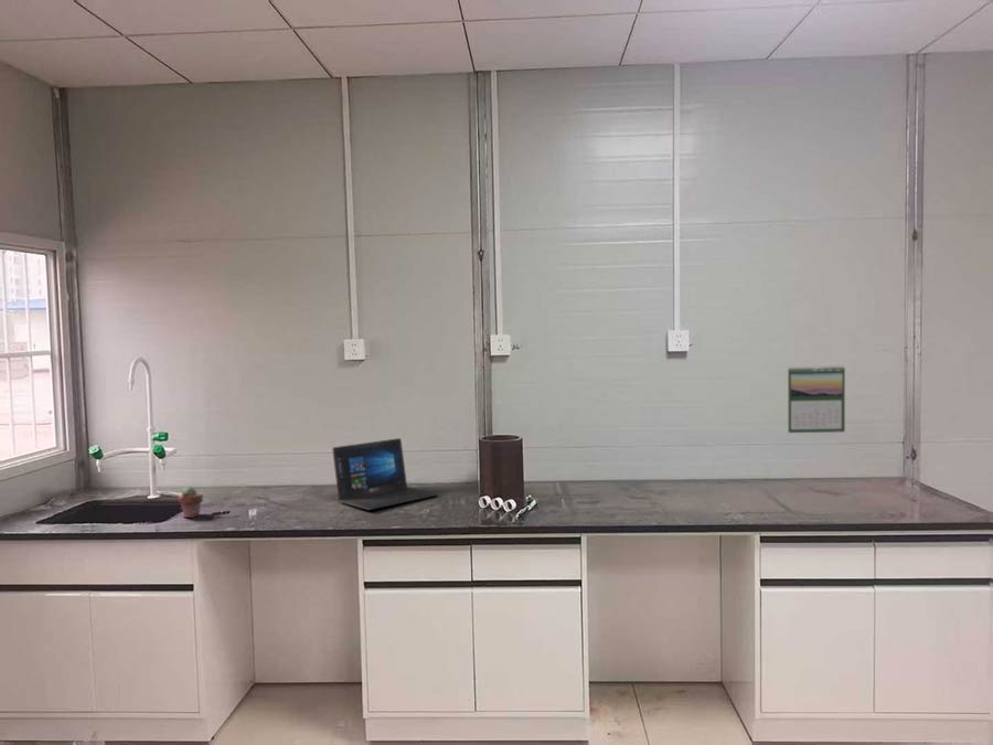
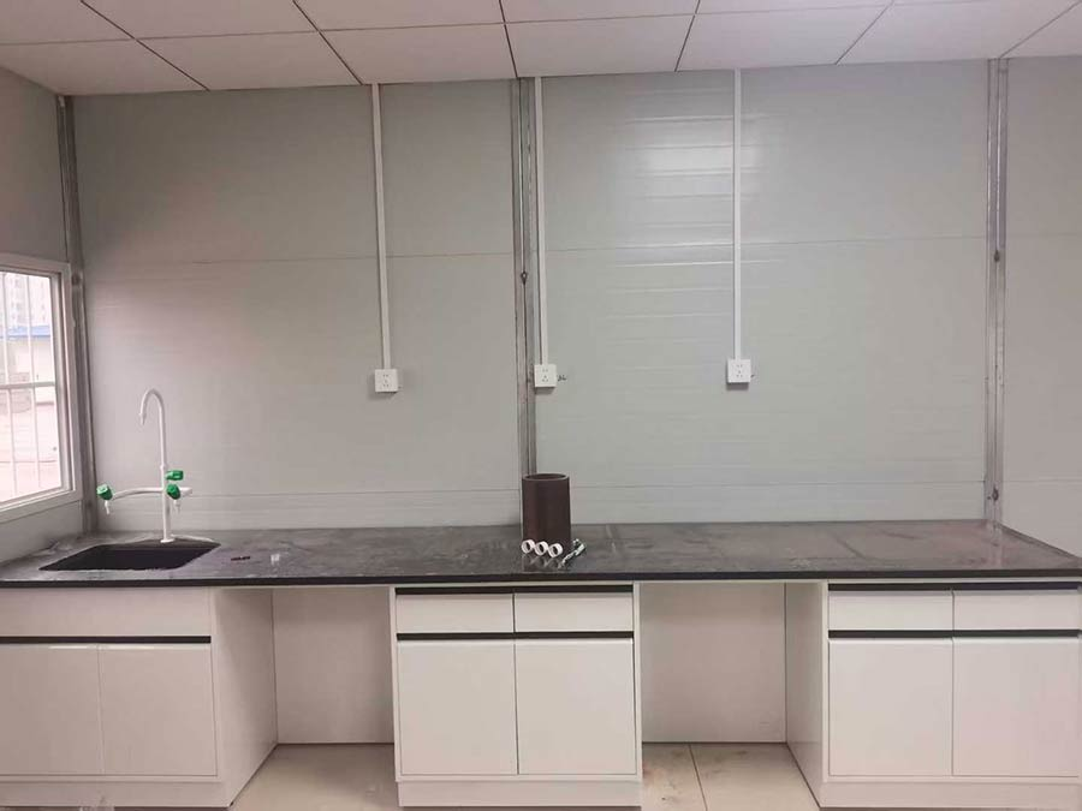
- calendar (815, 398)
- laptop (385, 471)
- potted succulent (190, 500)
